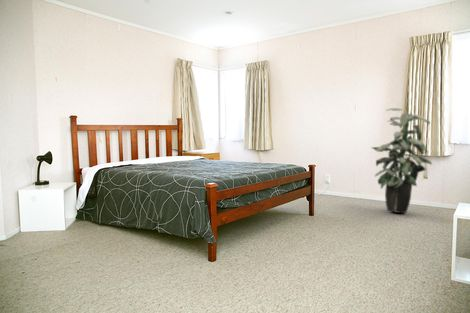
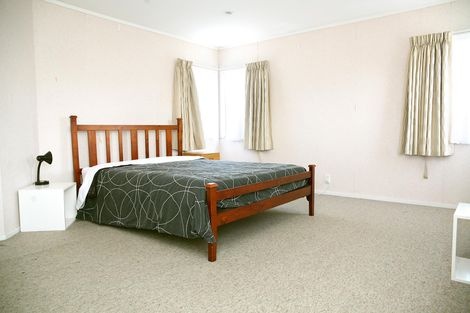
- indoor plant (398, 160)
